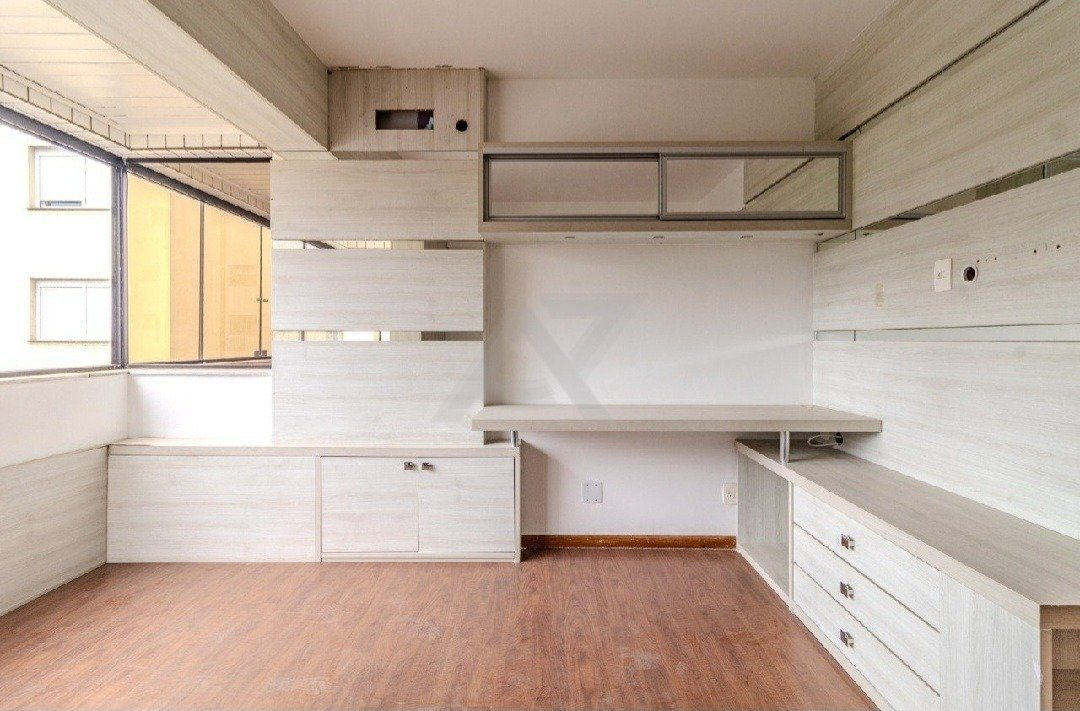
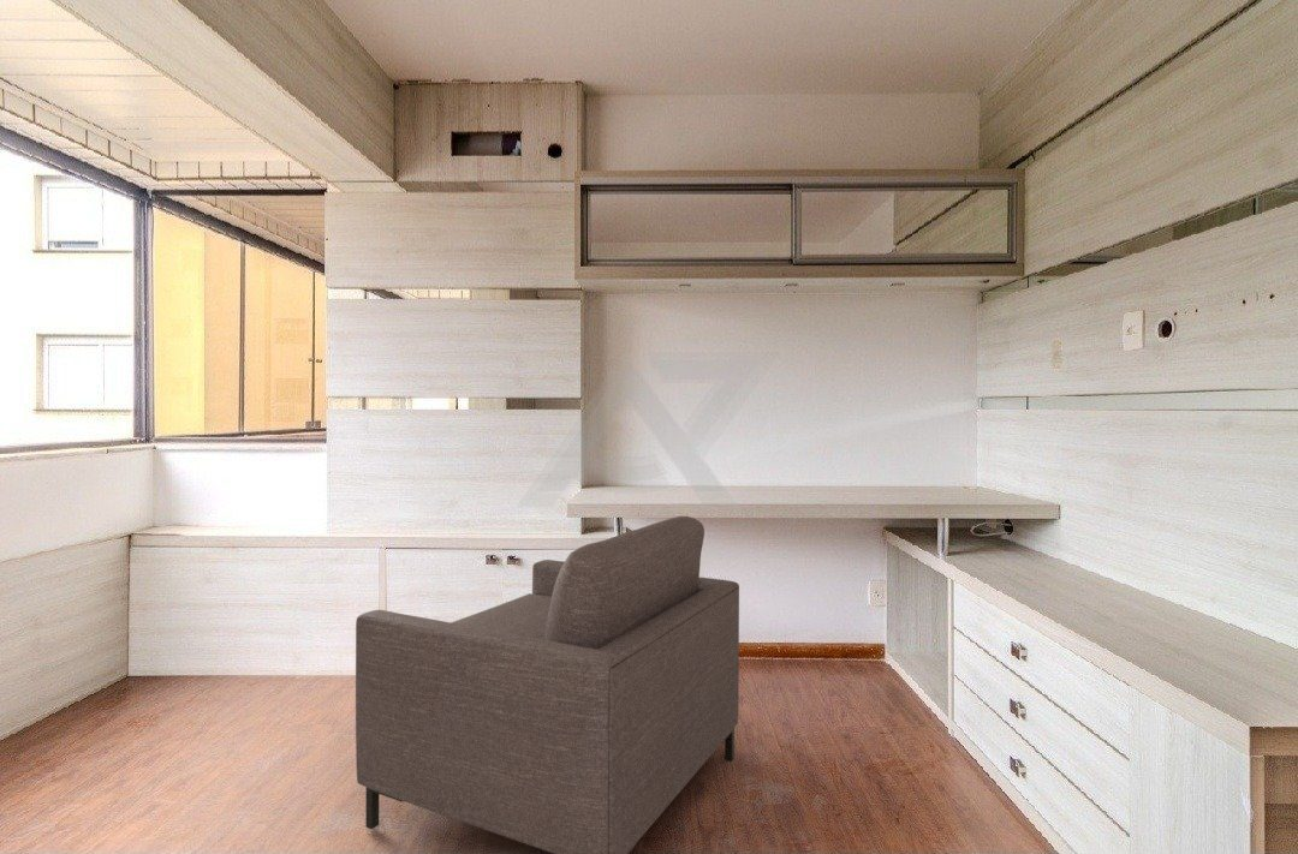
+ chair (565, 656)
